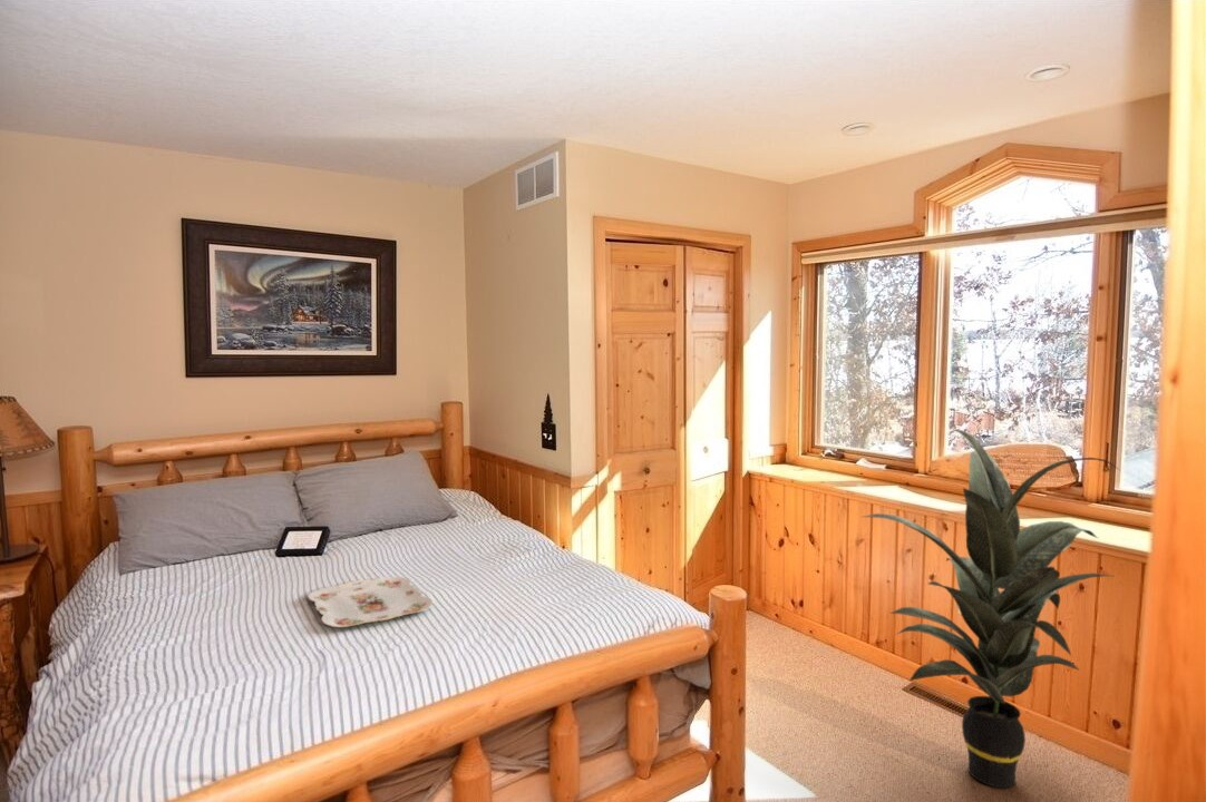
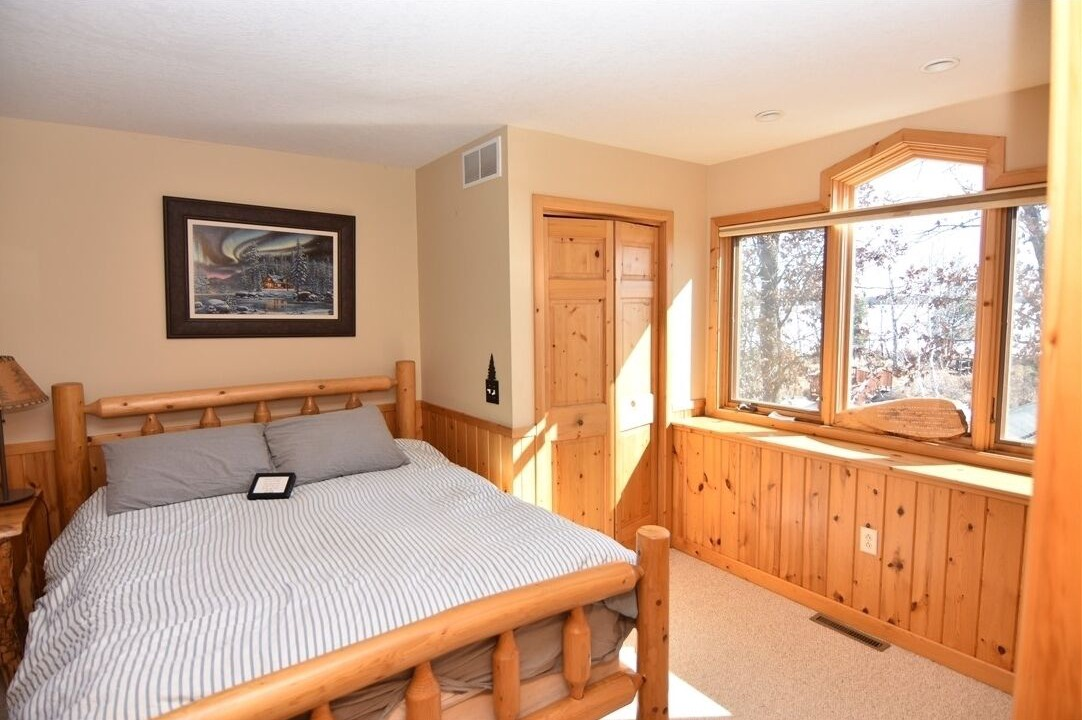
- serving tray (369, 600)
- indoor plant (988, 600)
